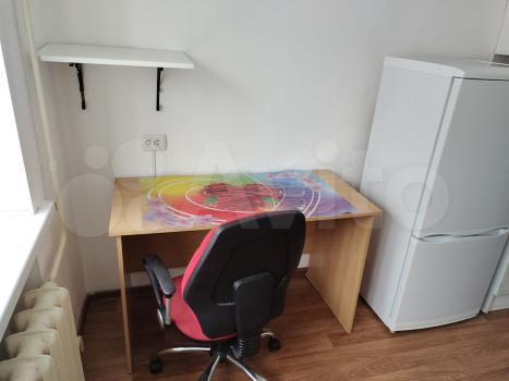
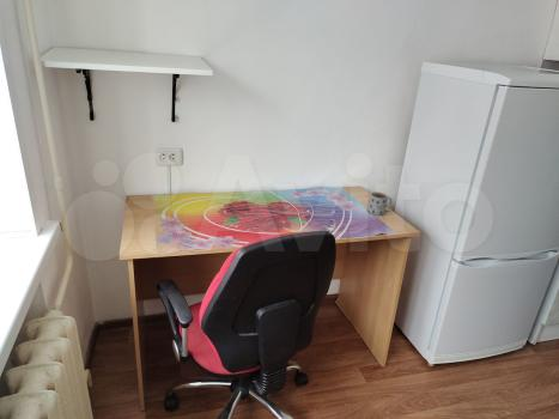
+ mug (381, 202)
